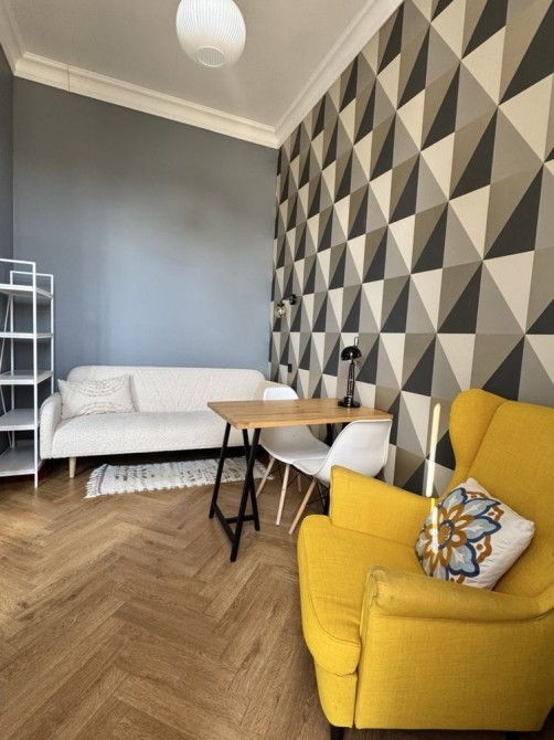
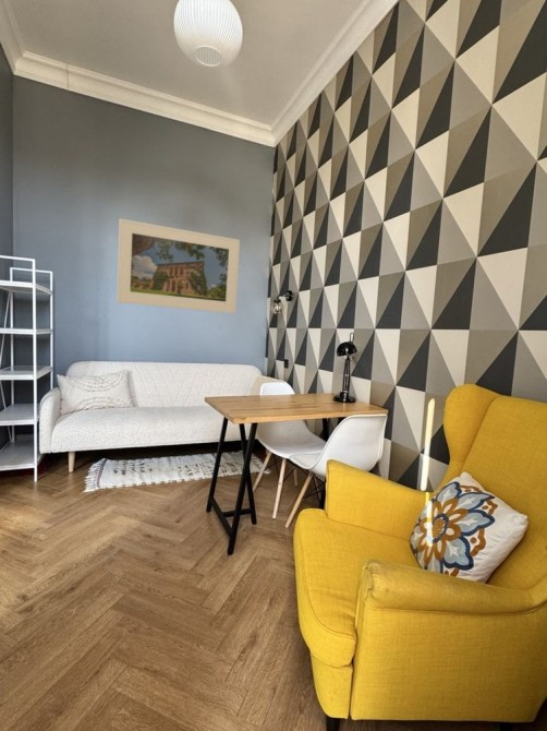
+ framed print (181, 269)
